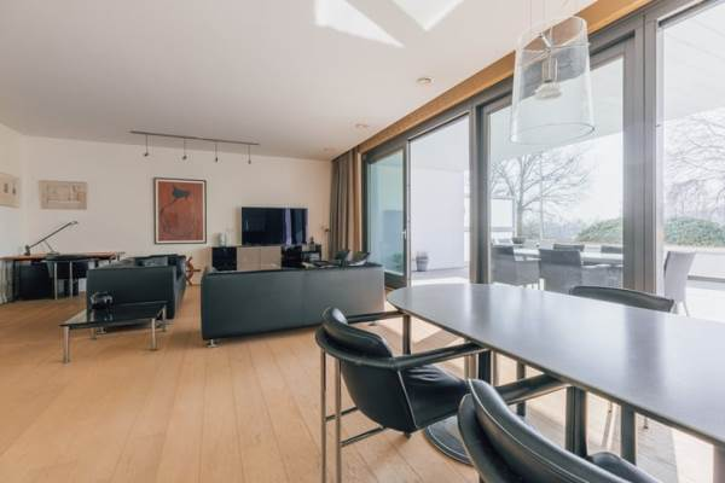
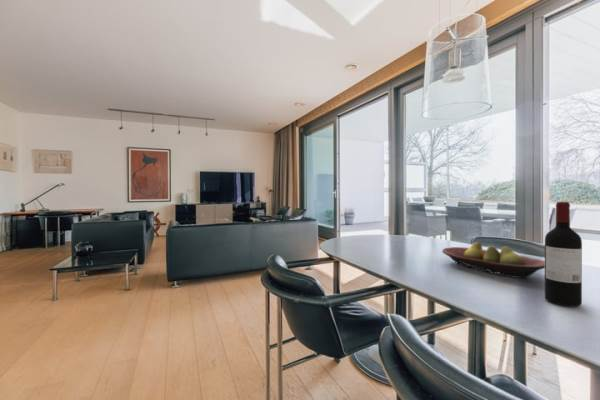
+ wine bottle (562, 252)
+ fruit bowl (489, 256)
